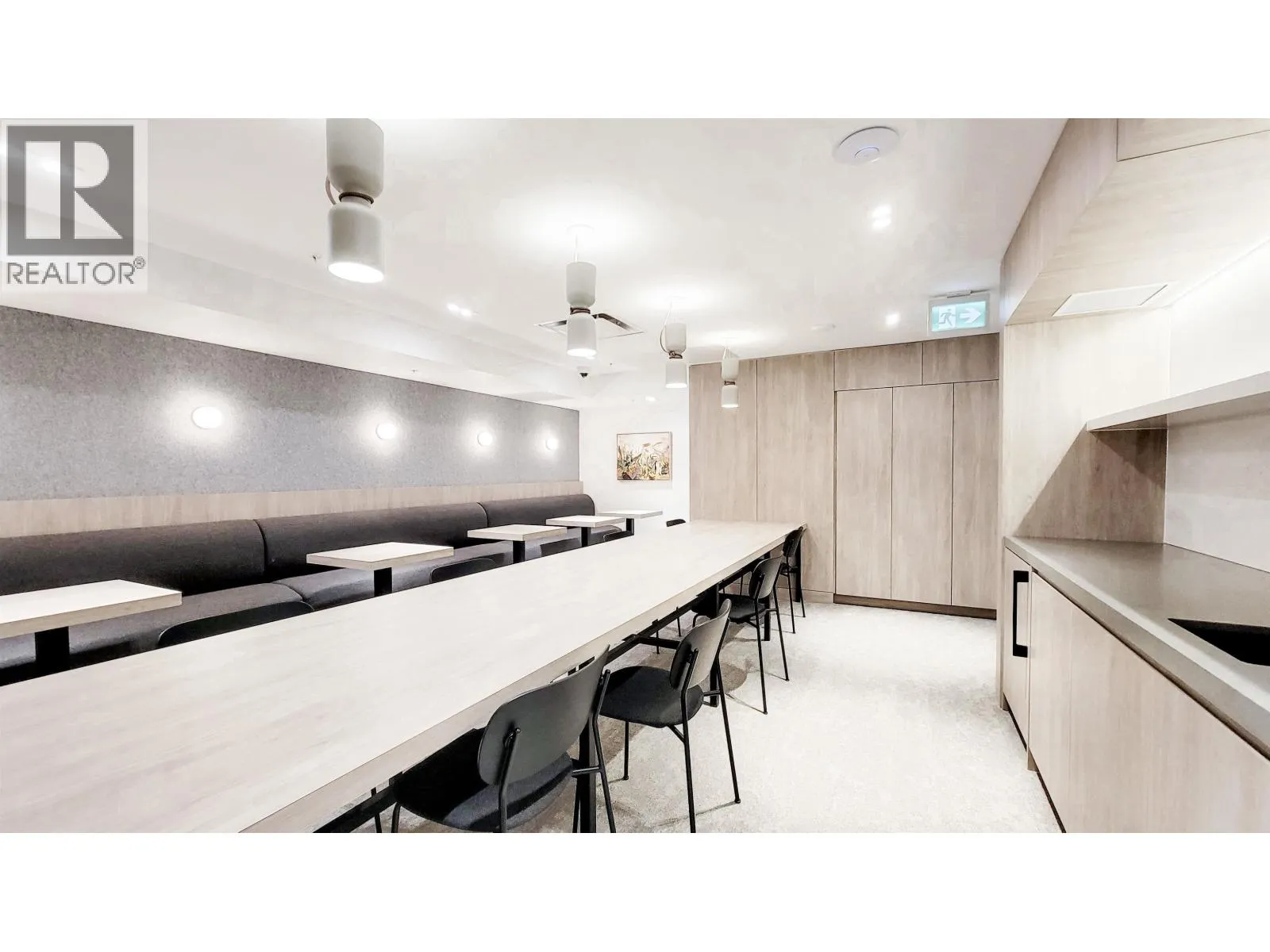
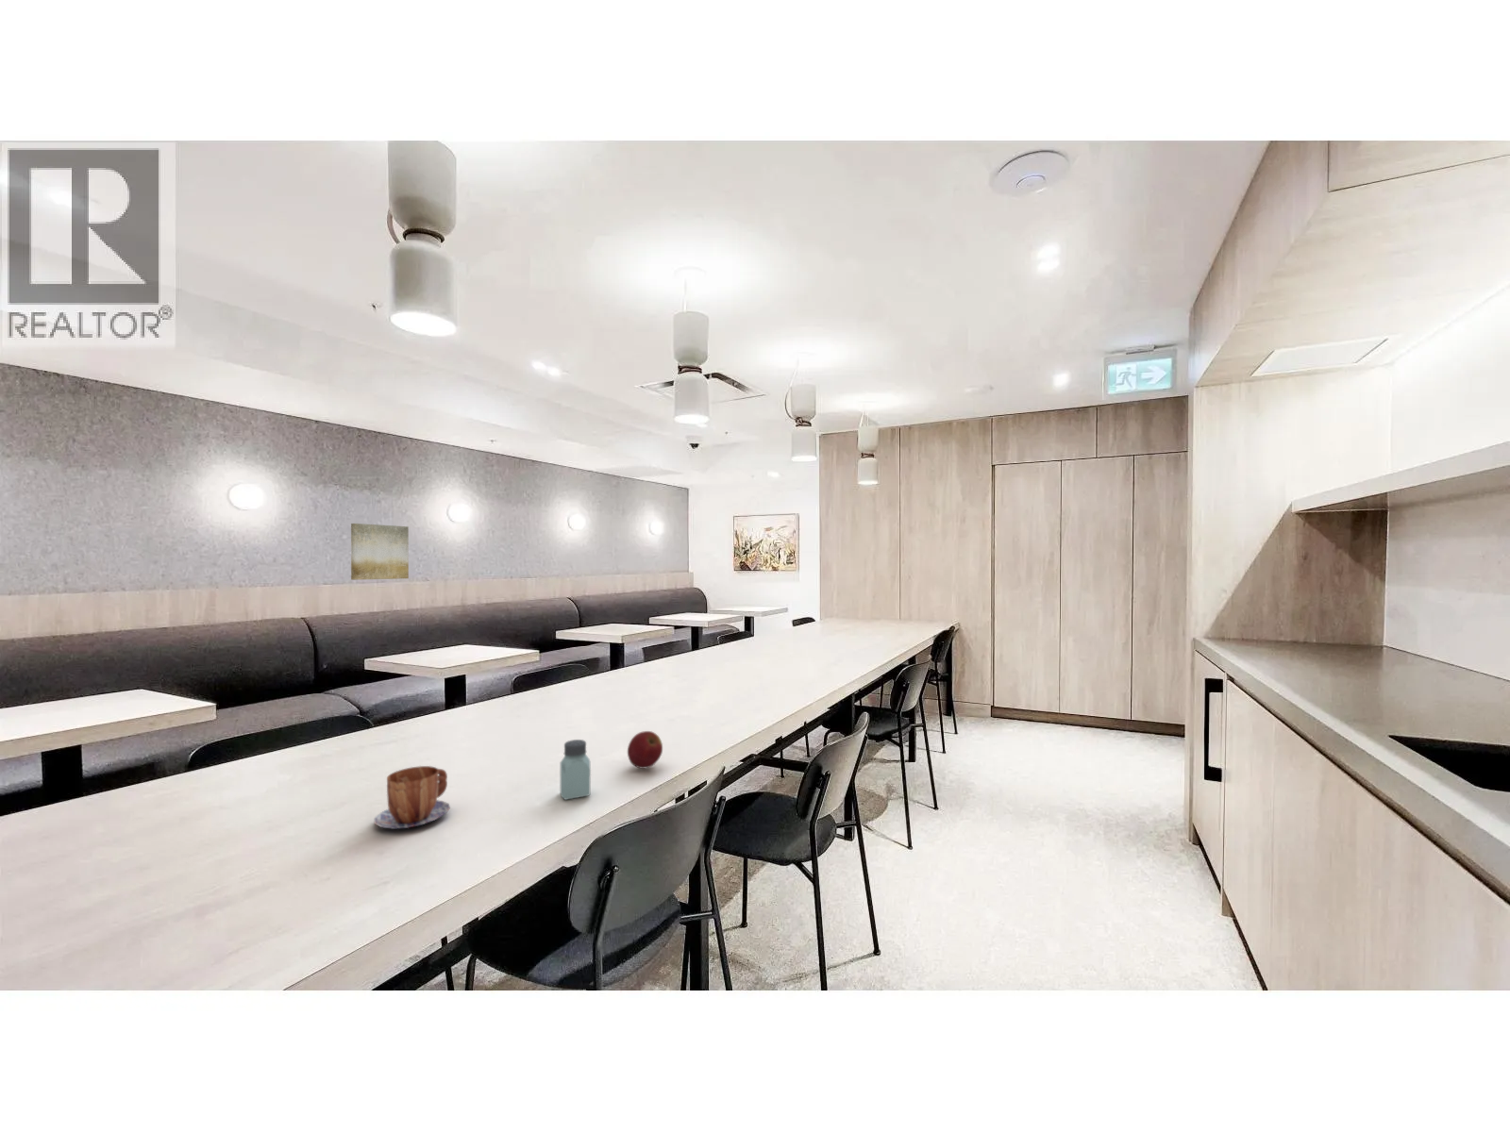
+ wall art (380, 552)
+ saltshaker (574, 768)
+ apple (644, 749)
+ mug (414, 795)
